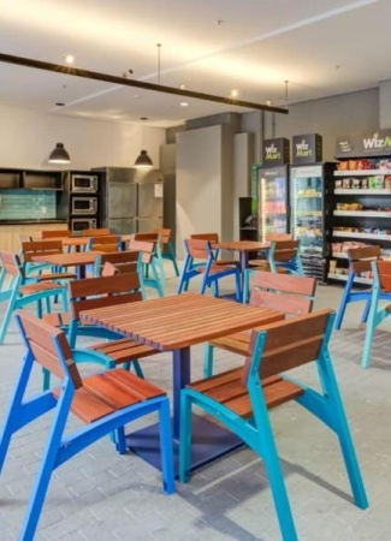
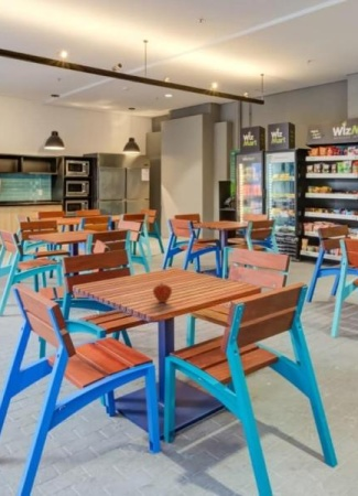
+ fruit (162, 292)
